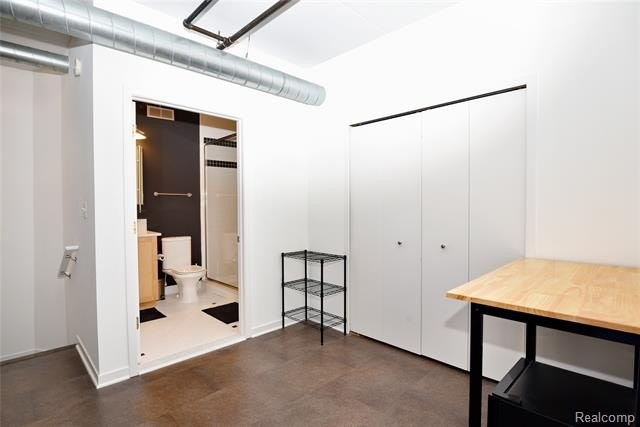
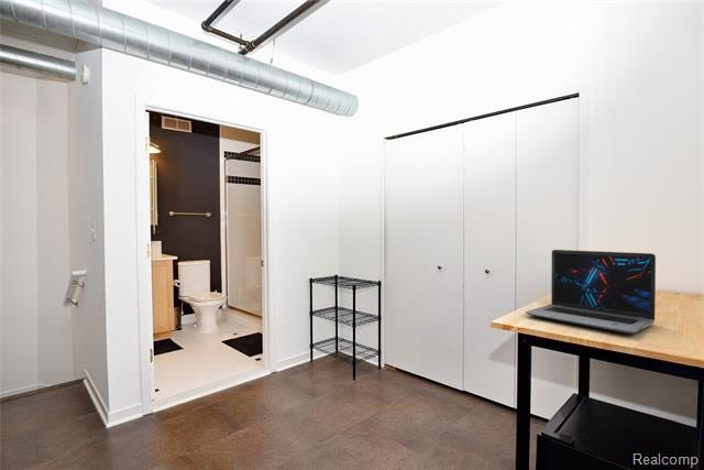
+ laptop (586, 286)
